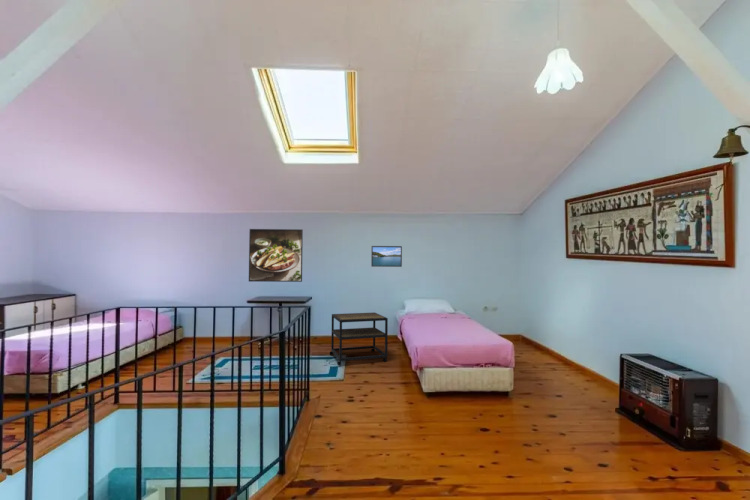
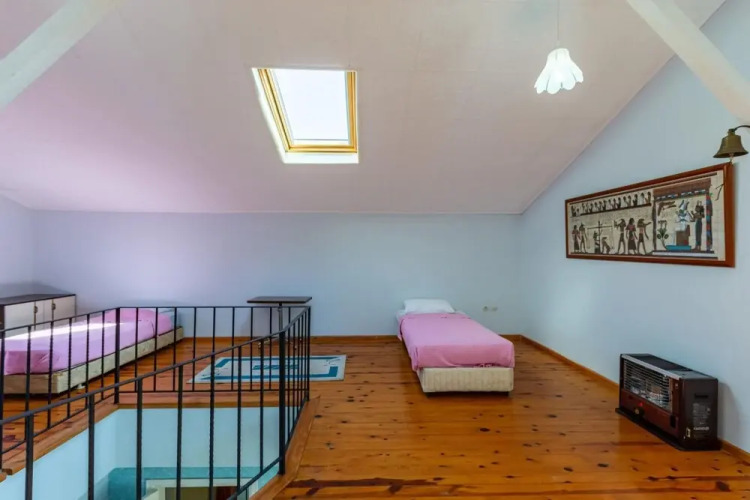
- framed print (275, 255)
- side table (357, 336)
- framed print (386, 256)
